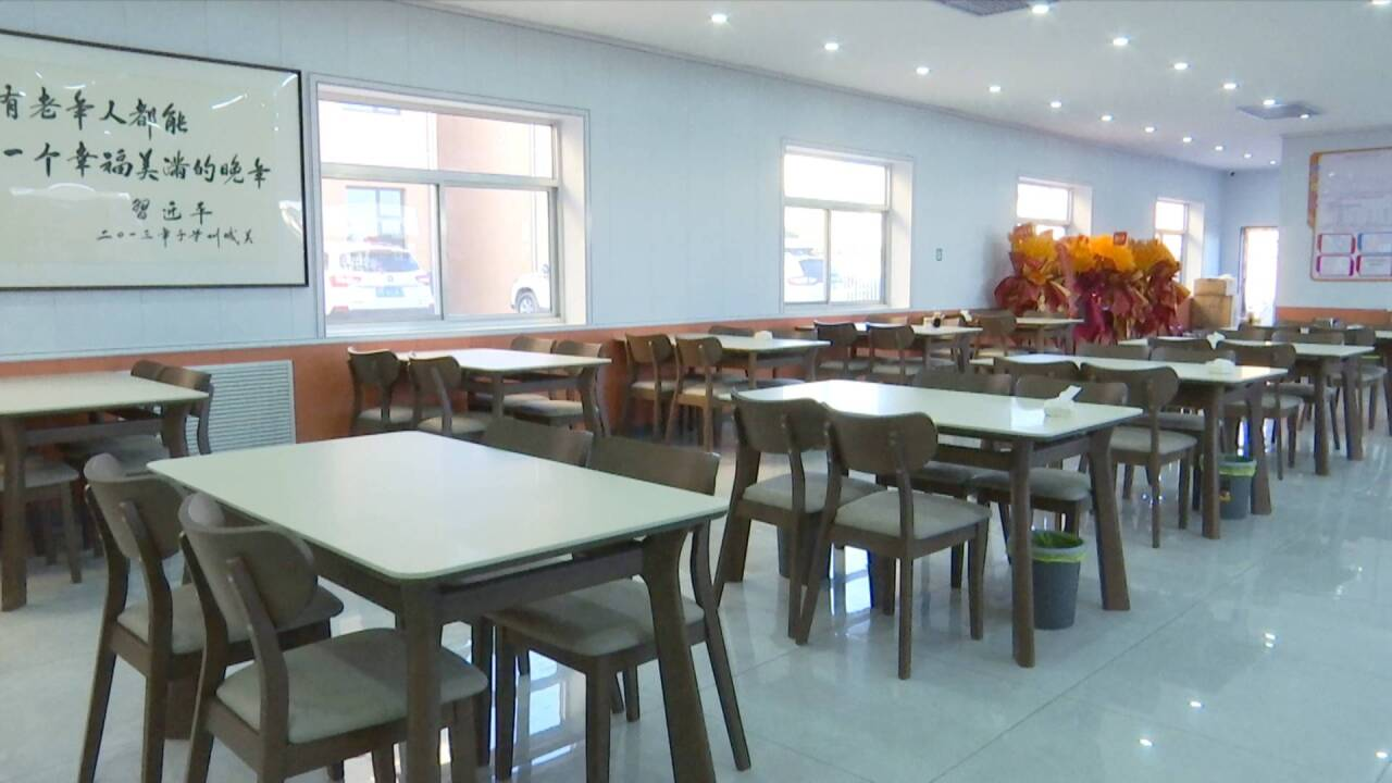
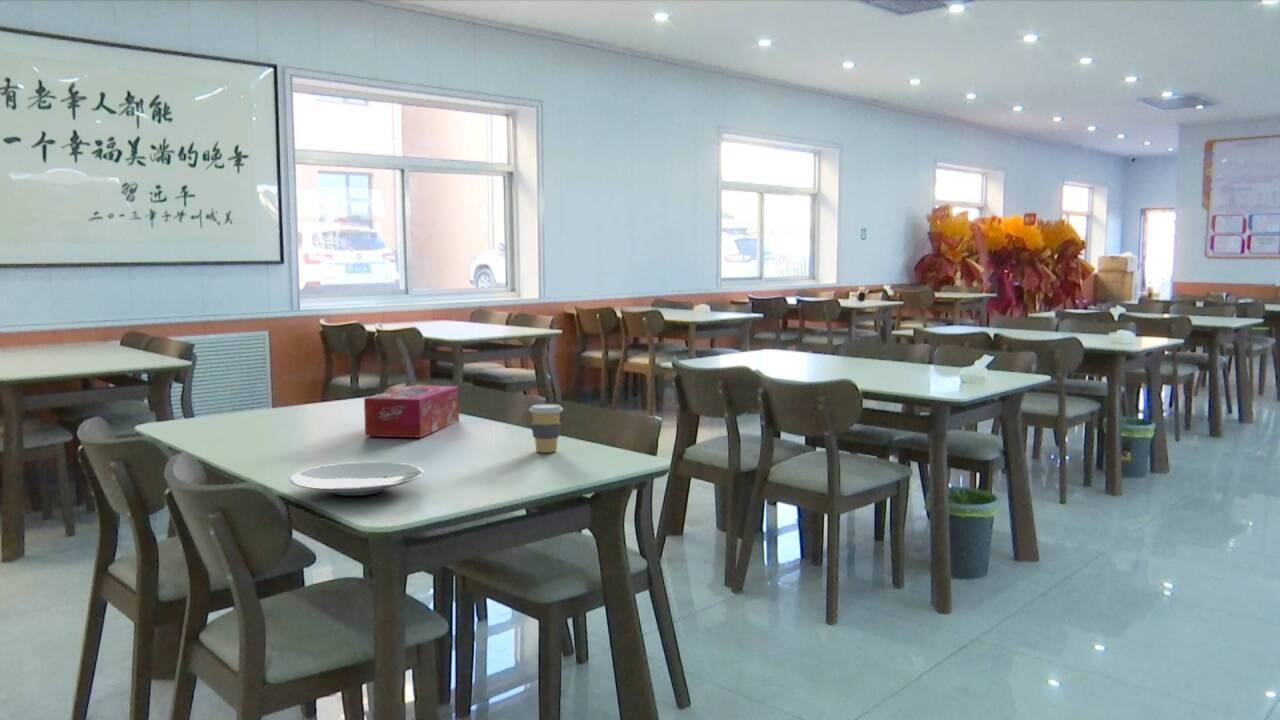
+ tissue box (414, 410)
+ plate (358, 482)
+ coffee cup (546, 428)
